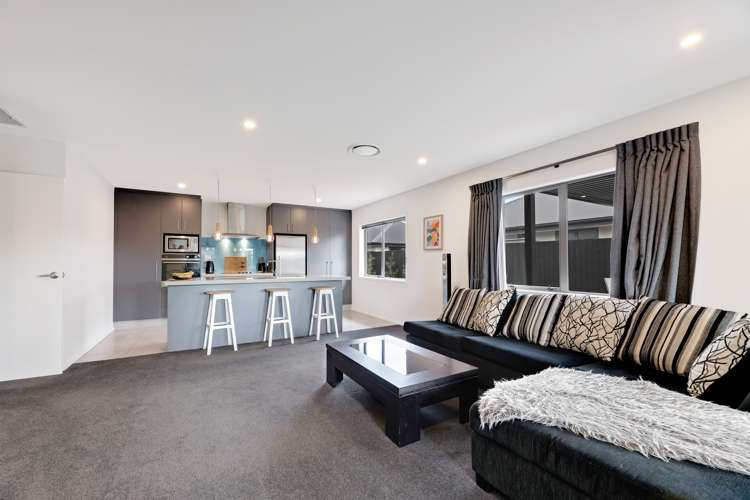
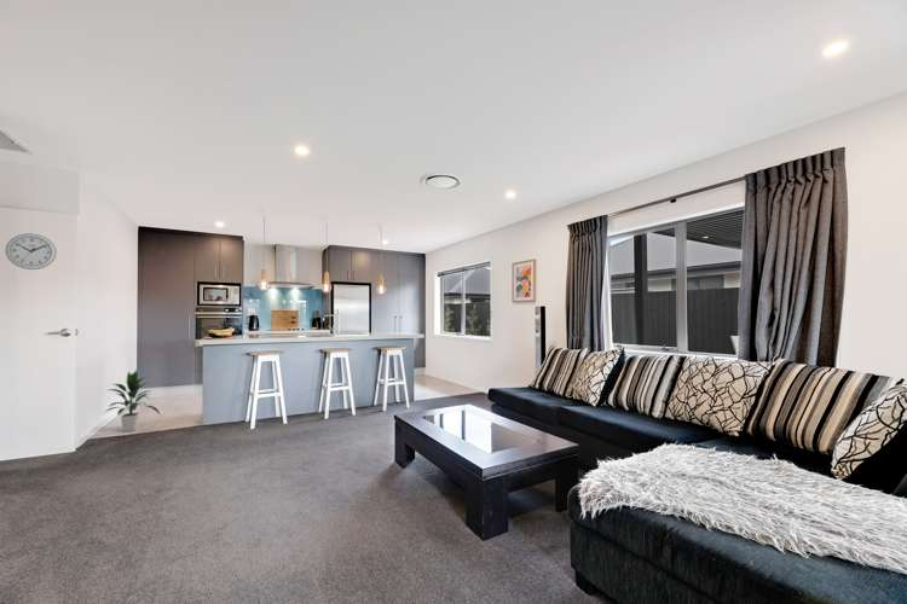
+ wall clock (30, 251)
+ indoor plant (131, 400)
